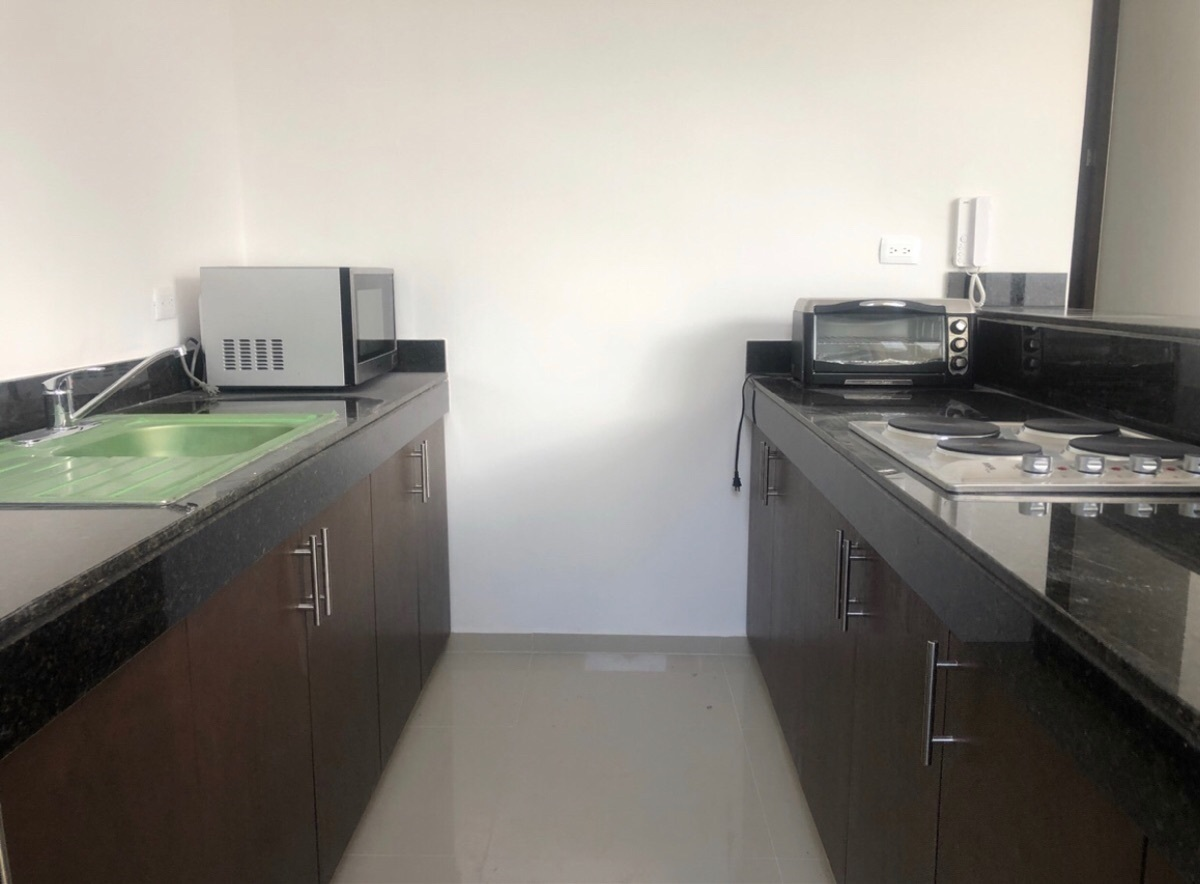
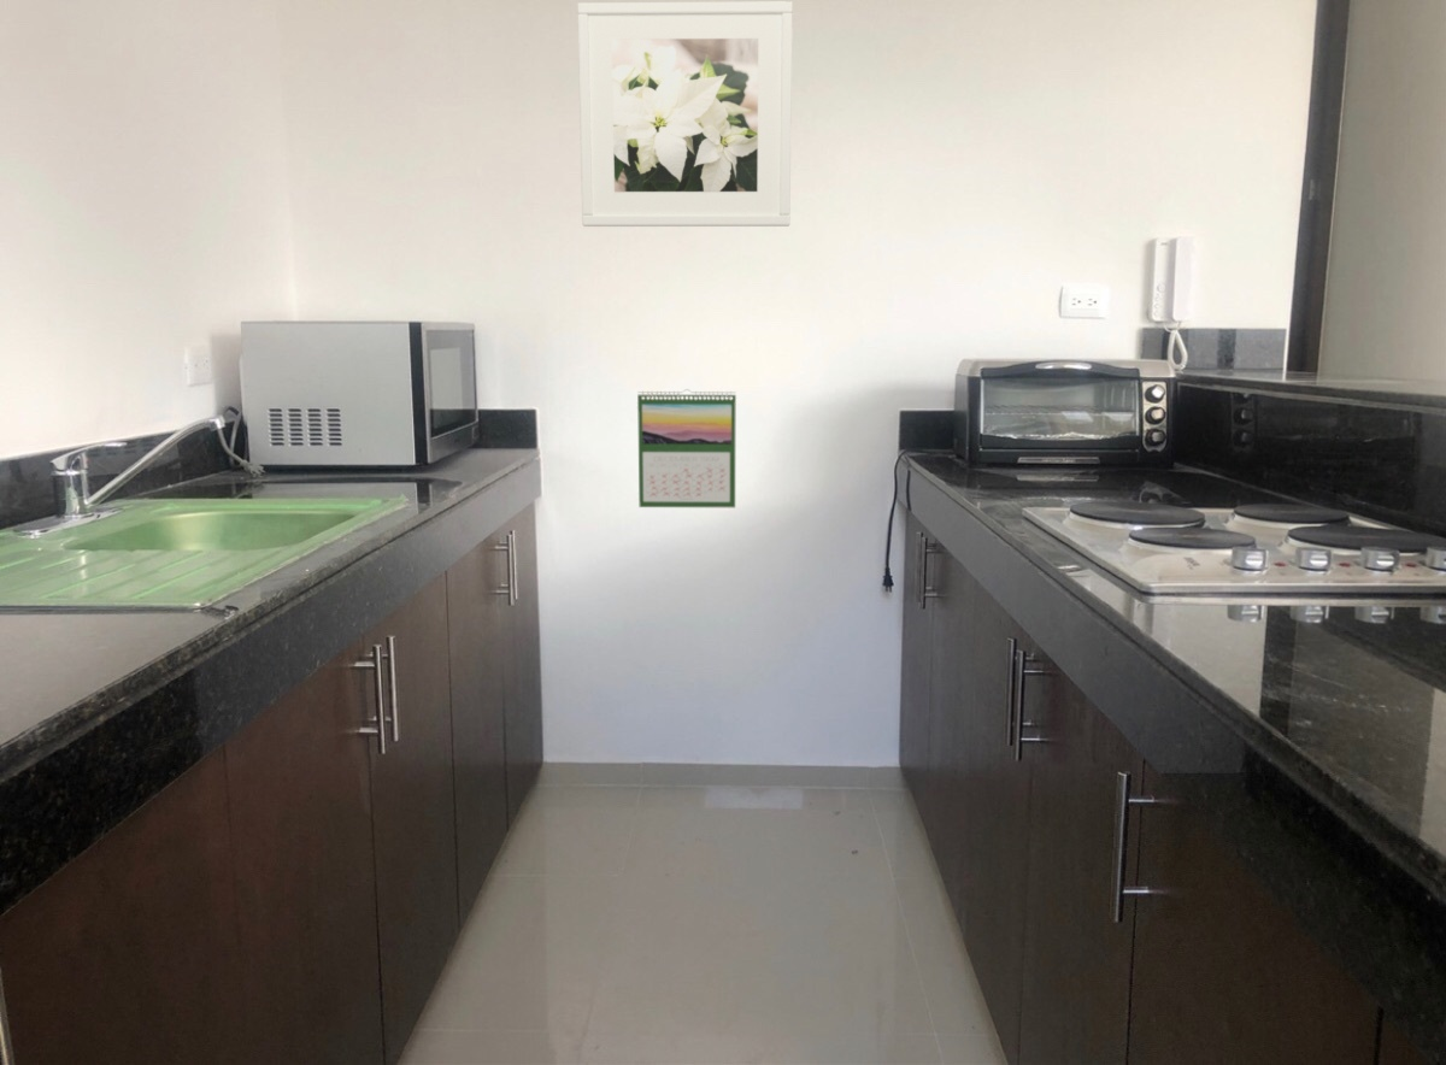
+ calendar (687, 448)
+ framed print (684, 116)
